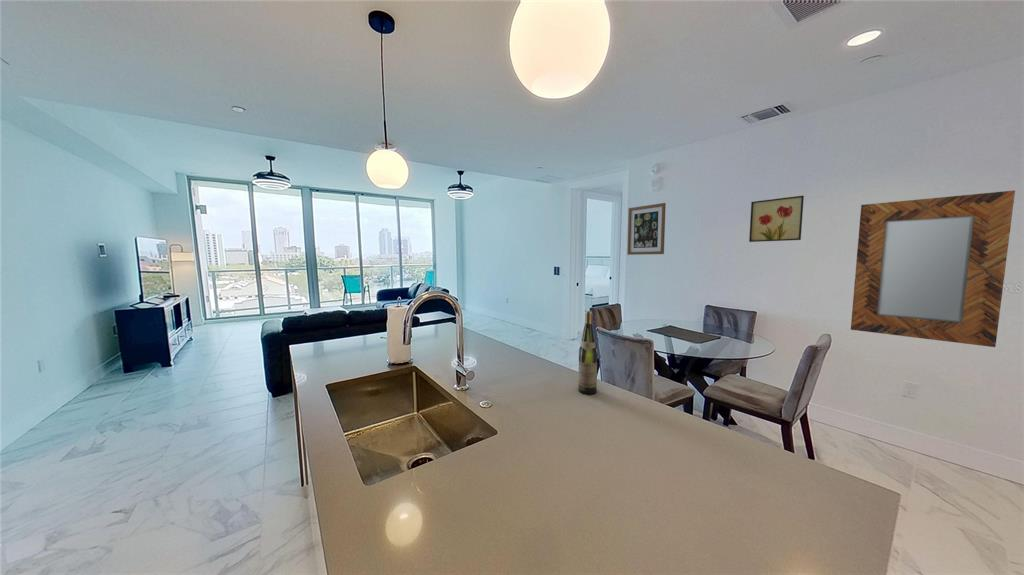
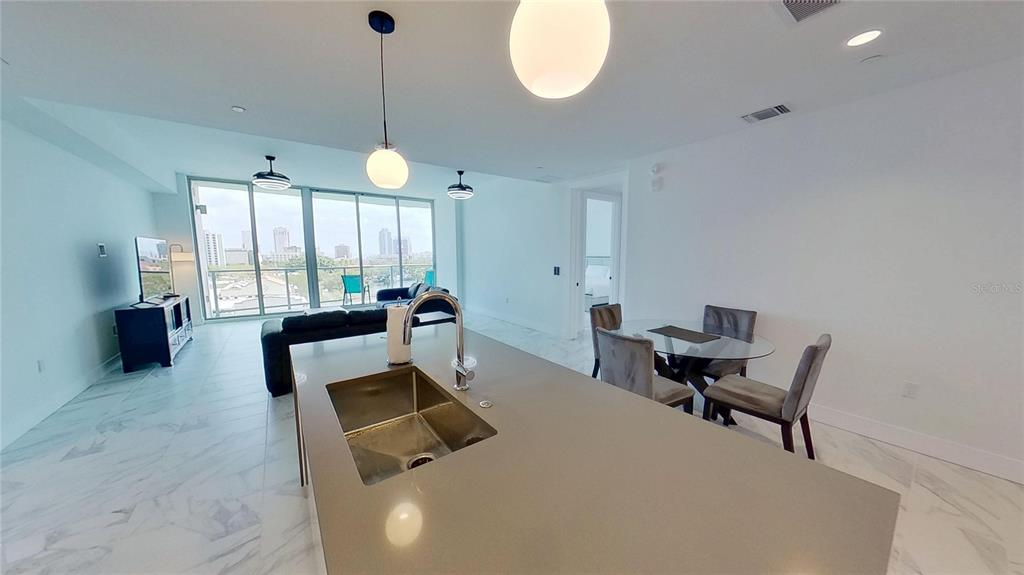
- wall art (775, 220)
- wall art (645, 230)
- wine bottle (588, 351)
- home mirror (922, 269)
